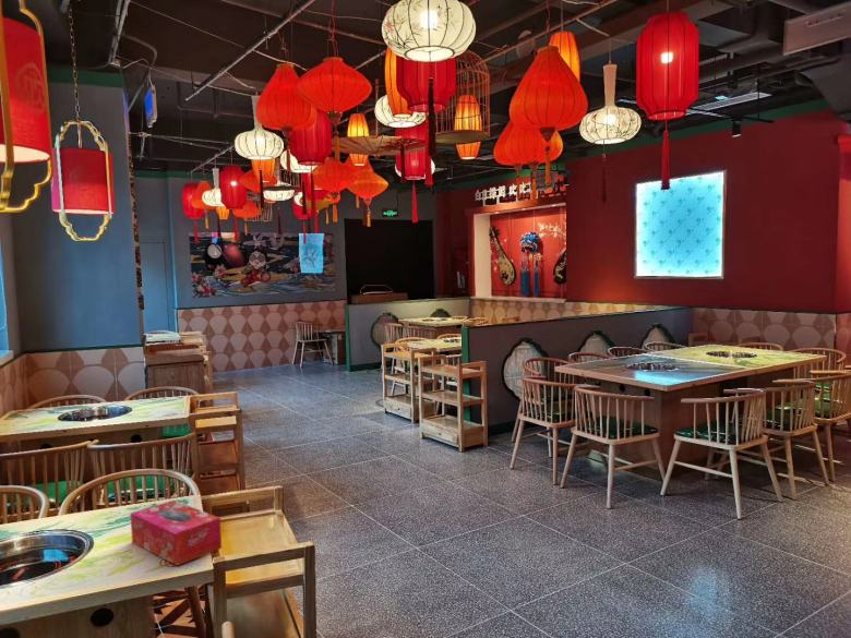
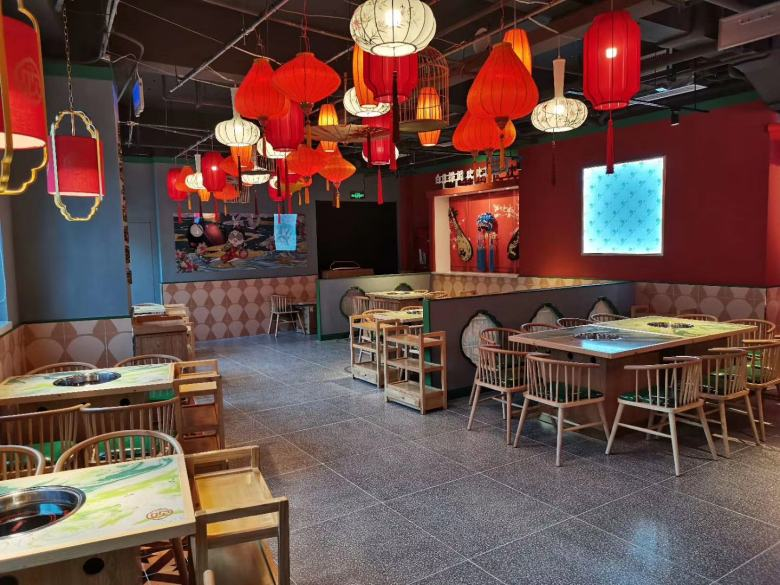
- tissue box (175, 530)
